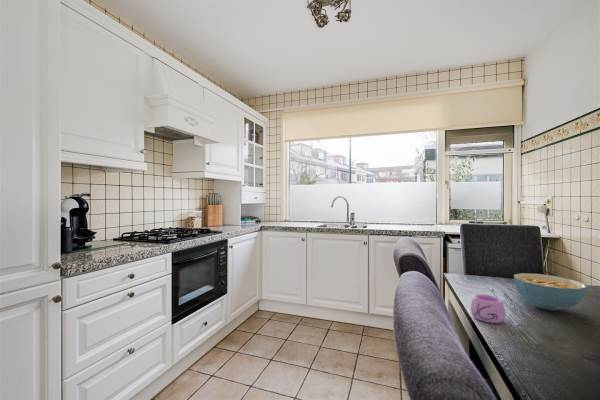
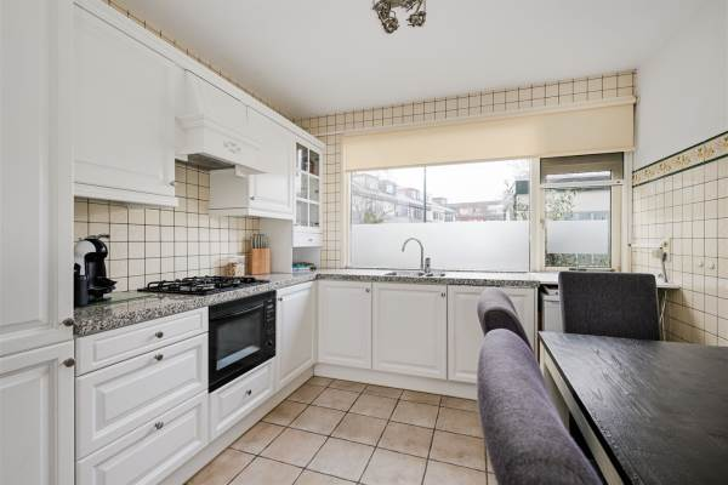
- cereal bowl (547, 293)
- mug (487, 306)
